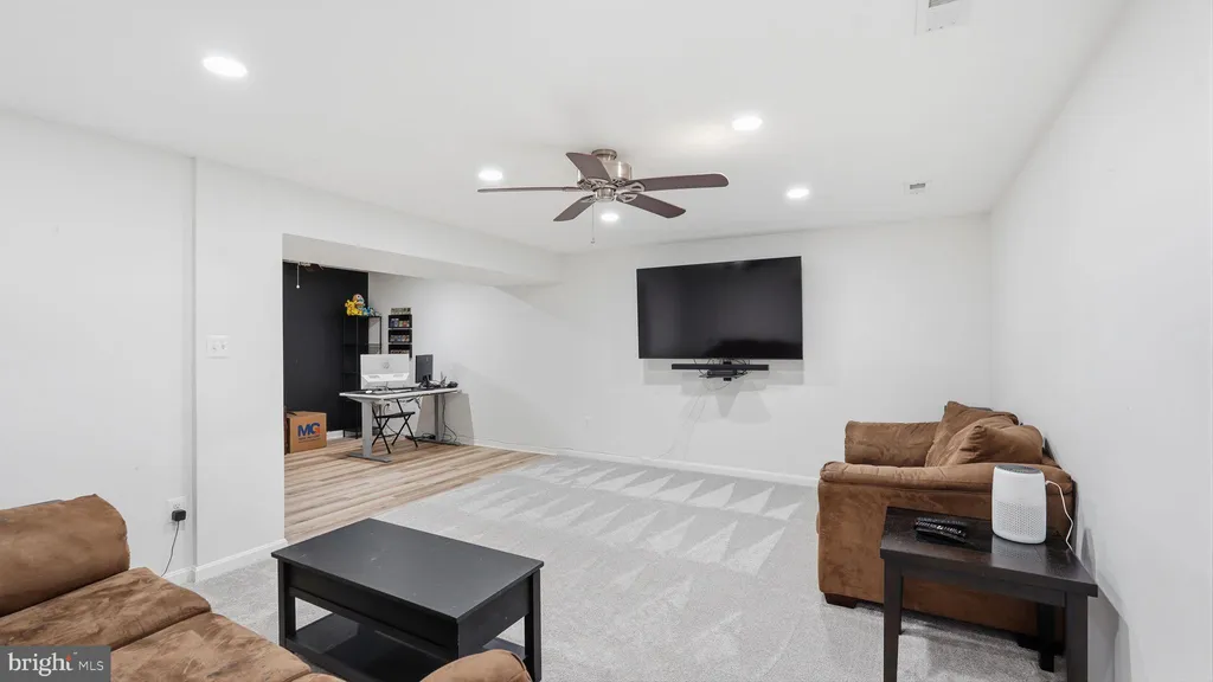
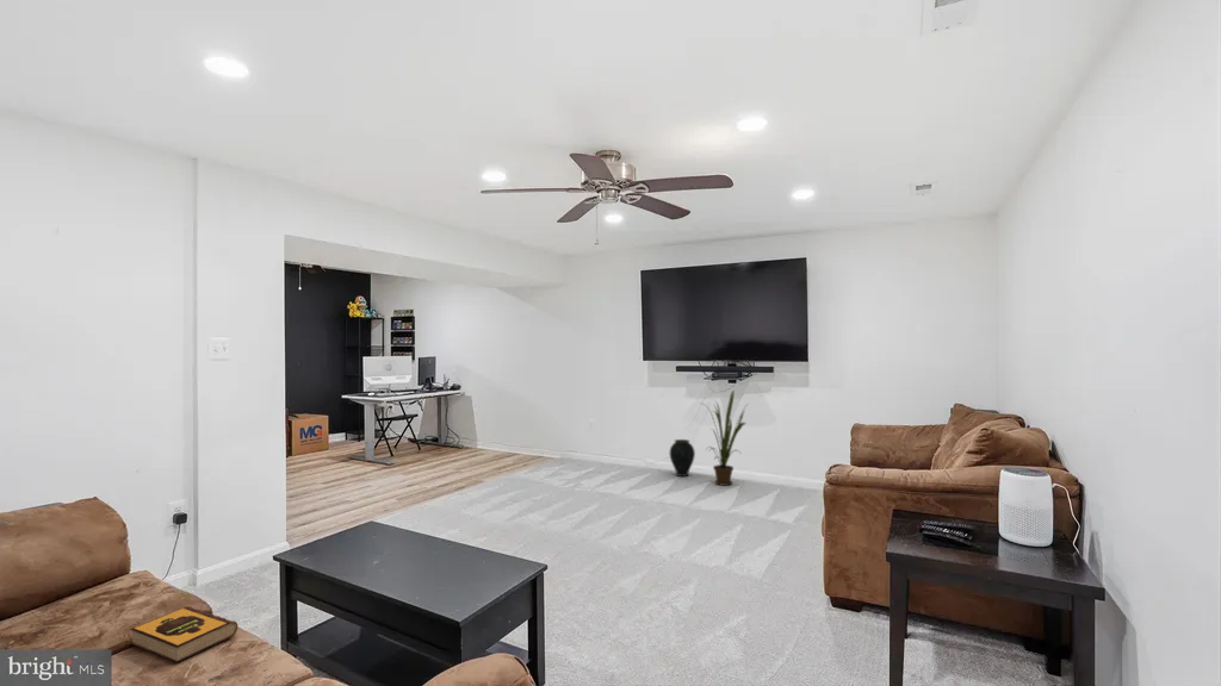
+ vase (682, 457)
+ hardback book (185, 630)
+ house plant (723, 437)
